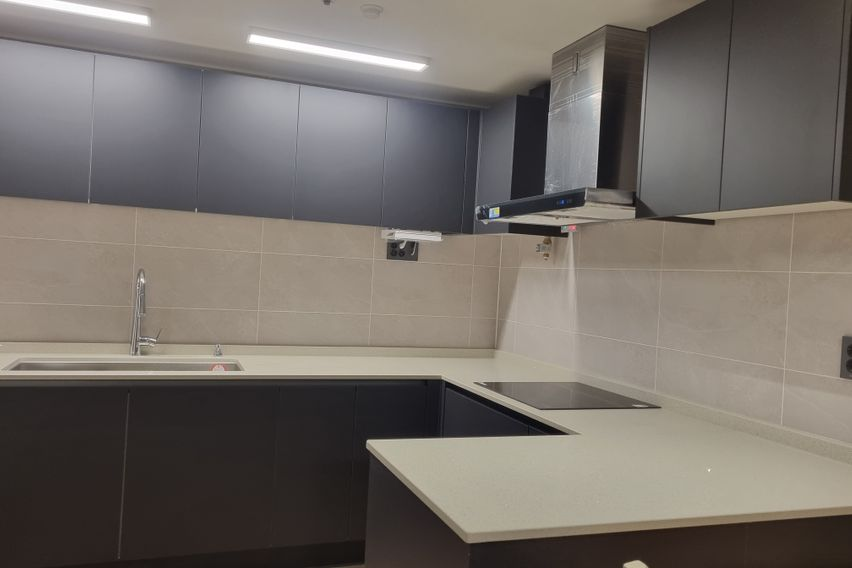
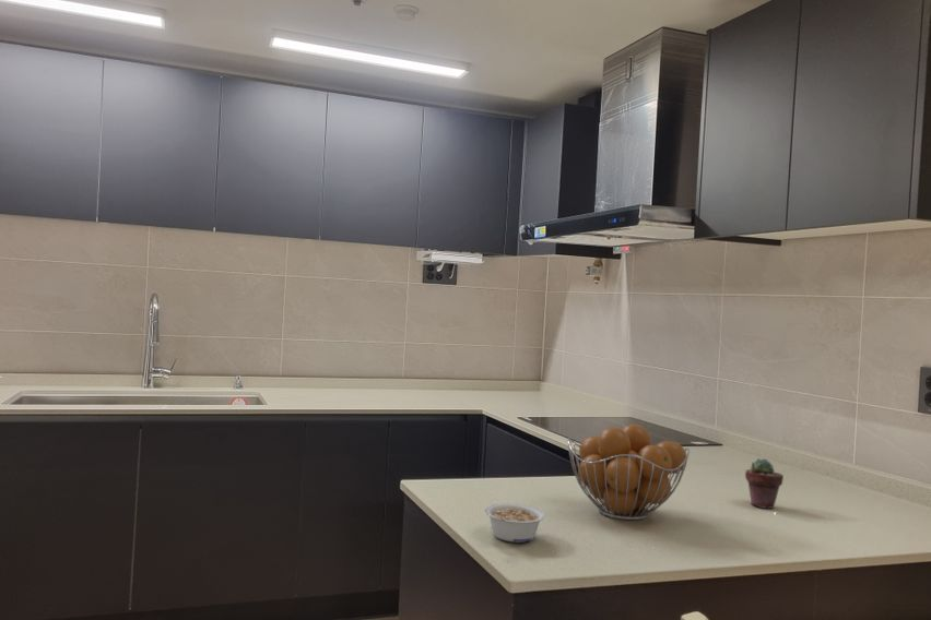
+ potted succulent (763, 481)
+ fruit basket (625, 469)
+ legume (515, 522)
